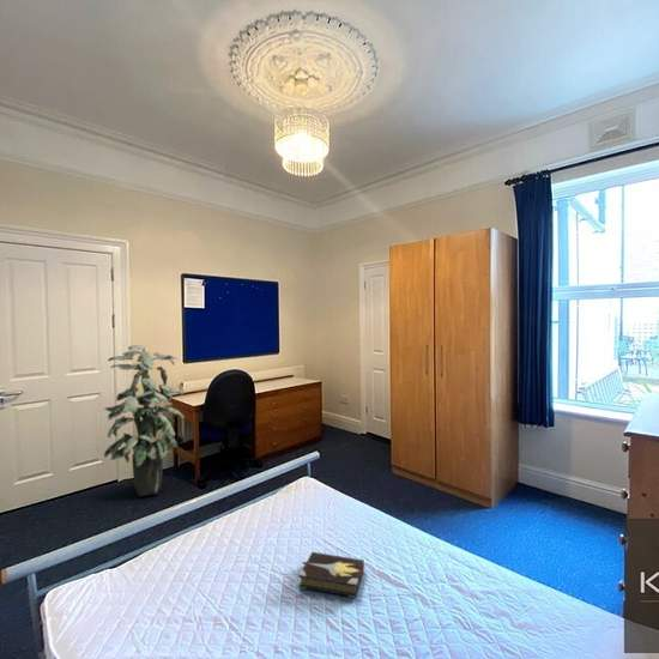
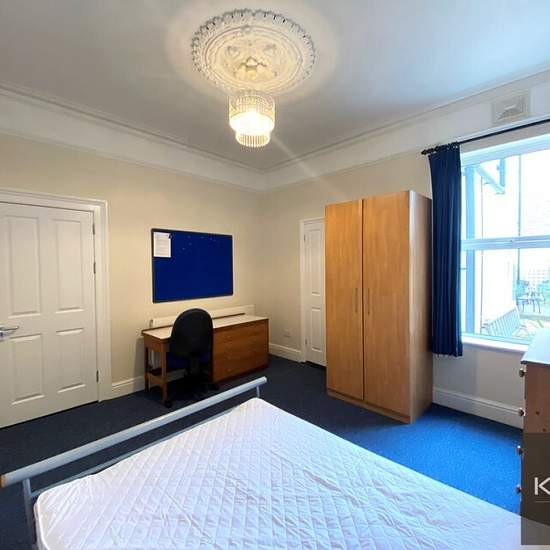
- hardback book (332, 572)
- indoor plant (143, 418)
